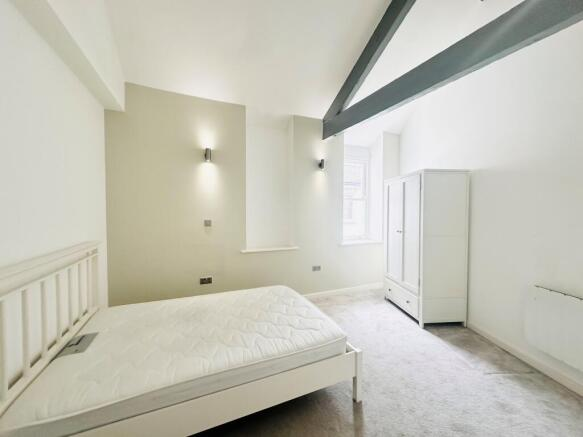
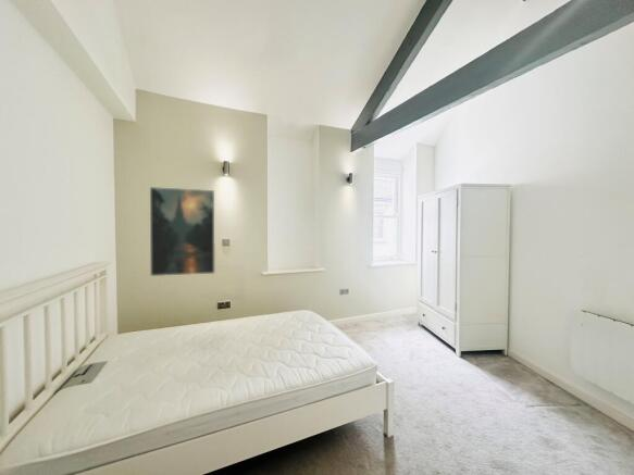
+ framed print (183, 232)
